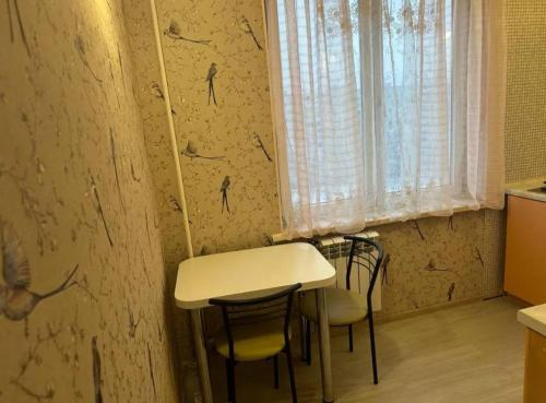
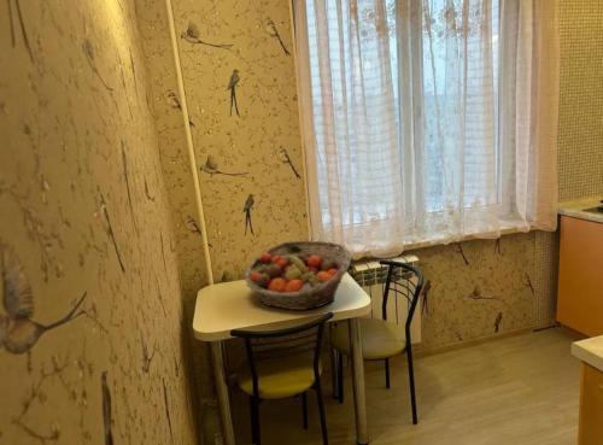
+ fruit basket (297, 273)
